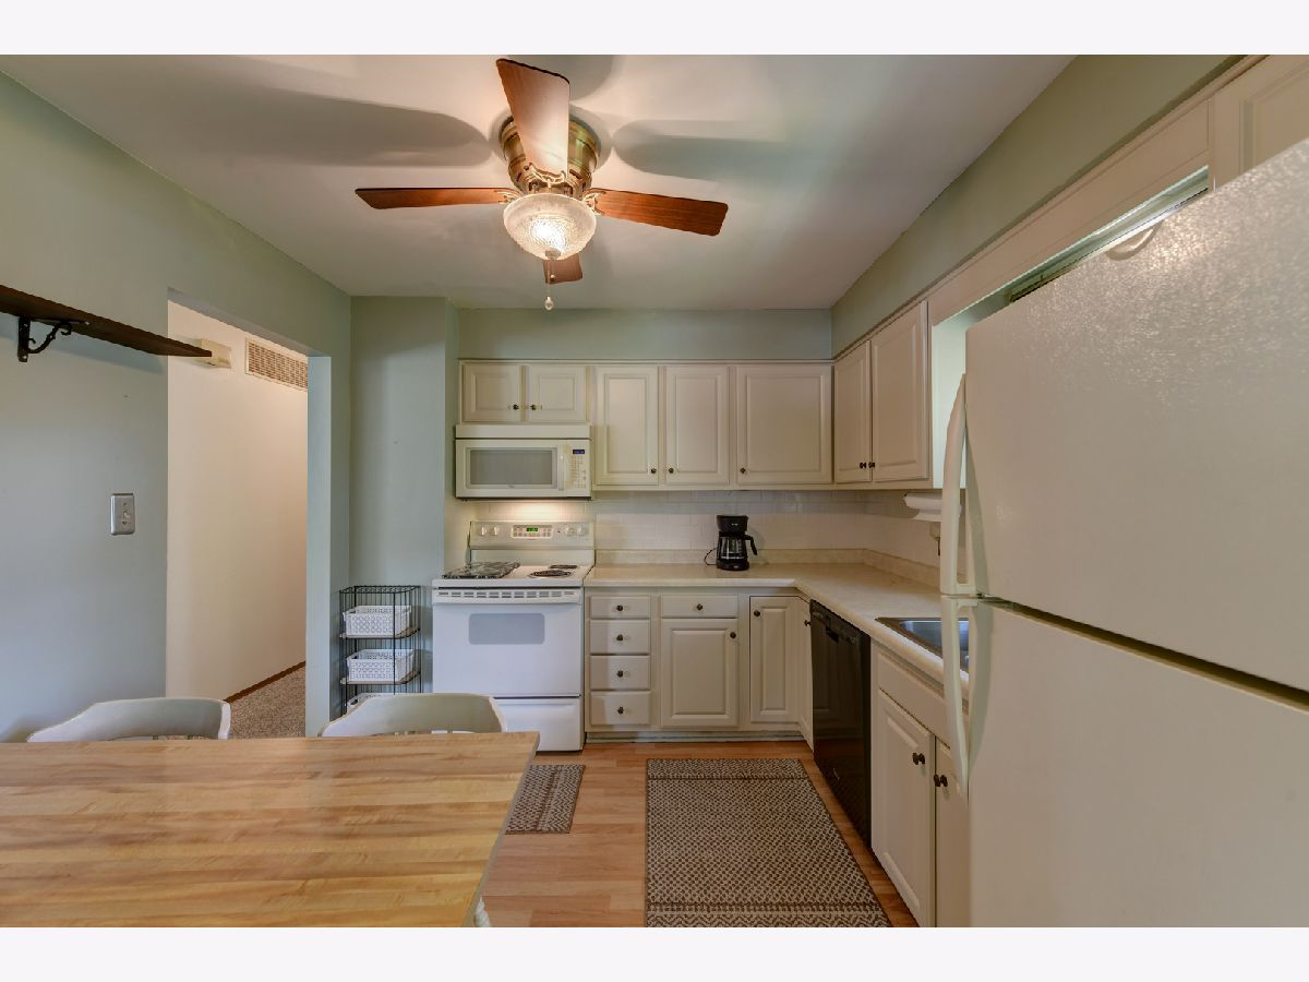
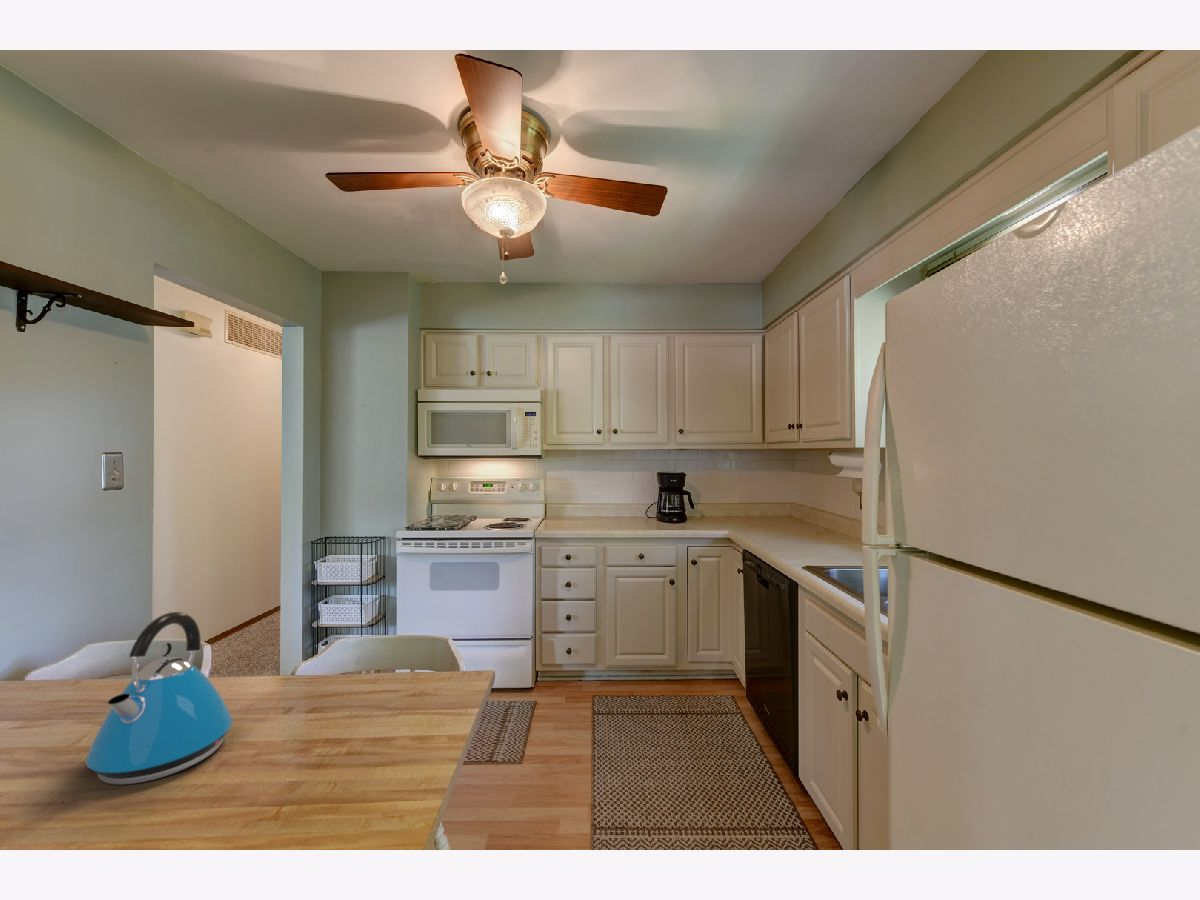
+ kettle (167, 682)
